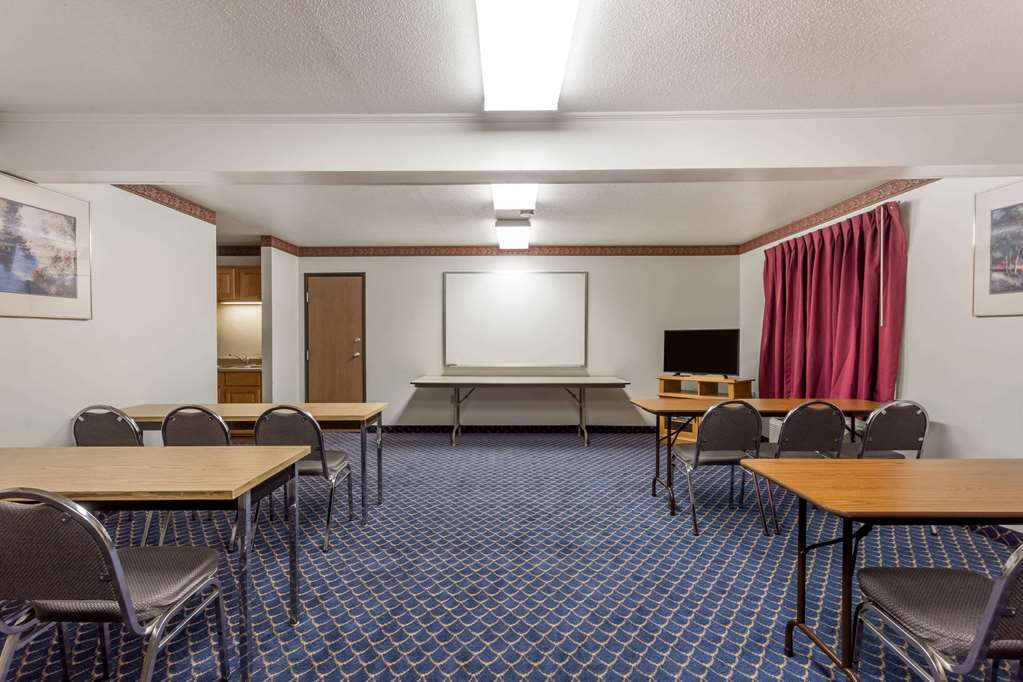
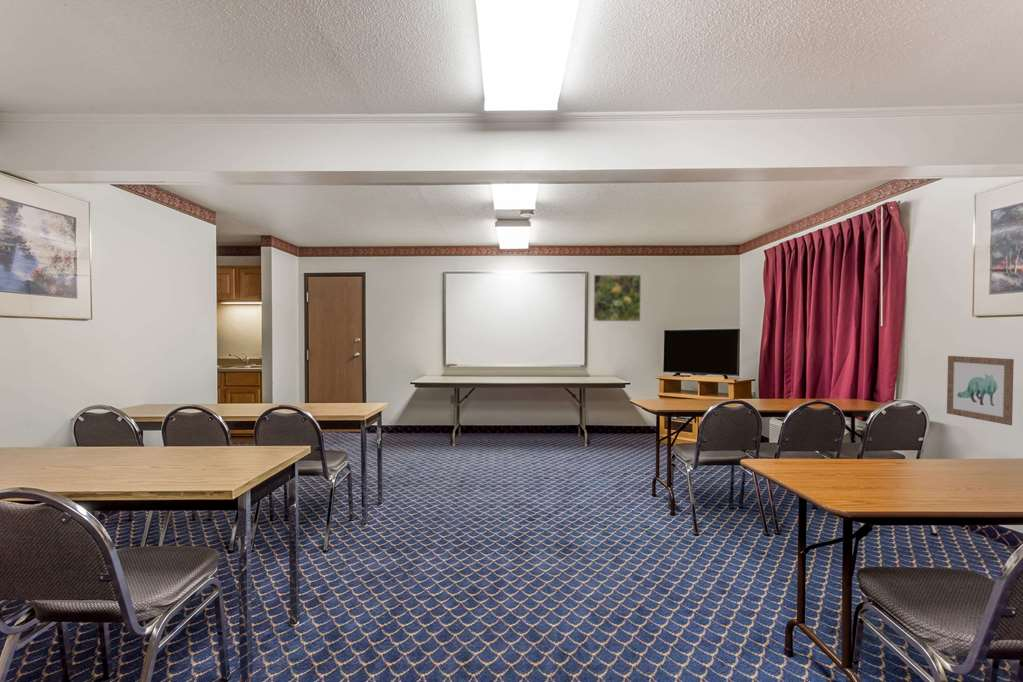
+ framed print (617, 298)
+ wall art (978, 388)
